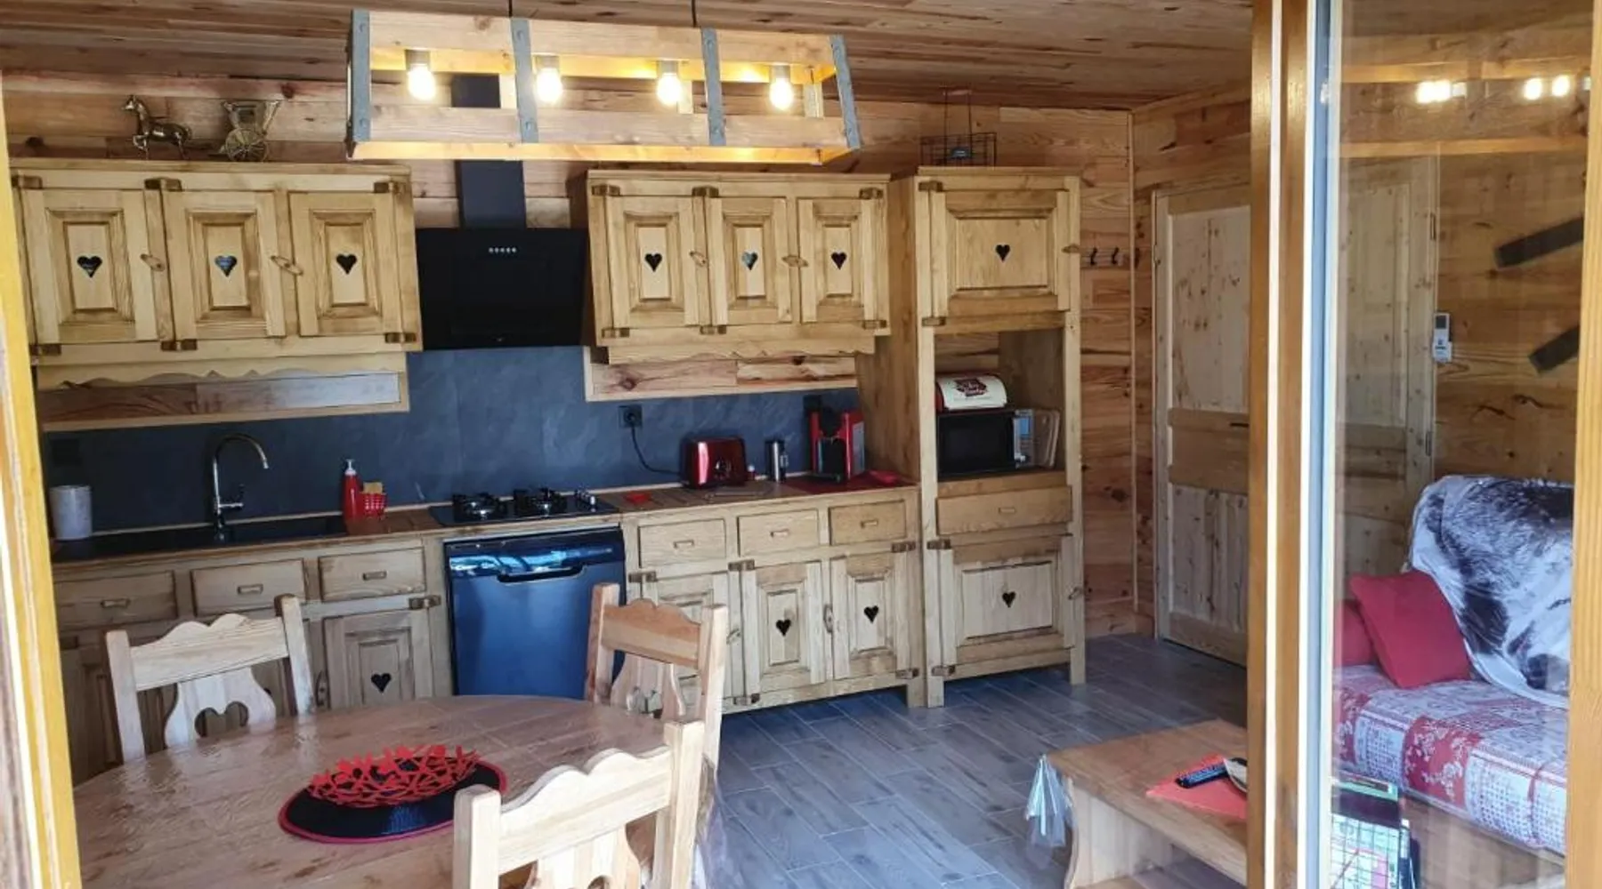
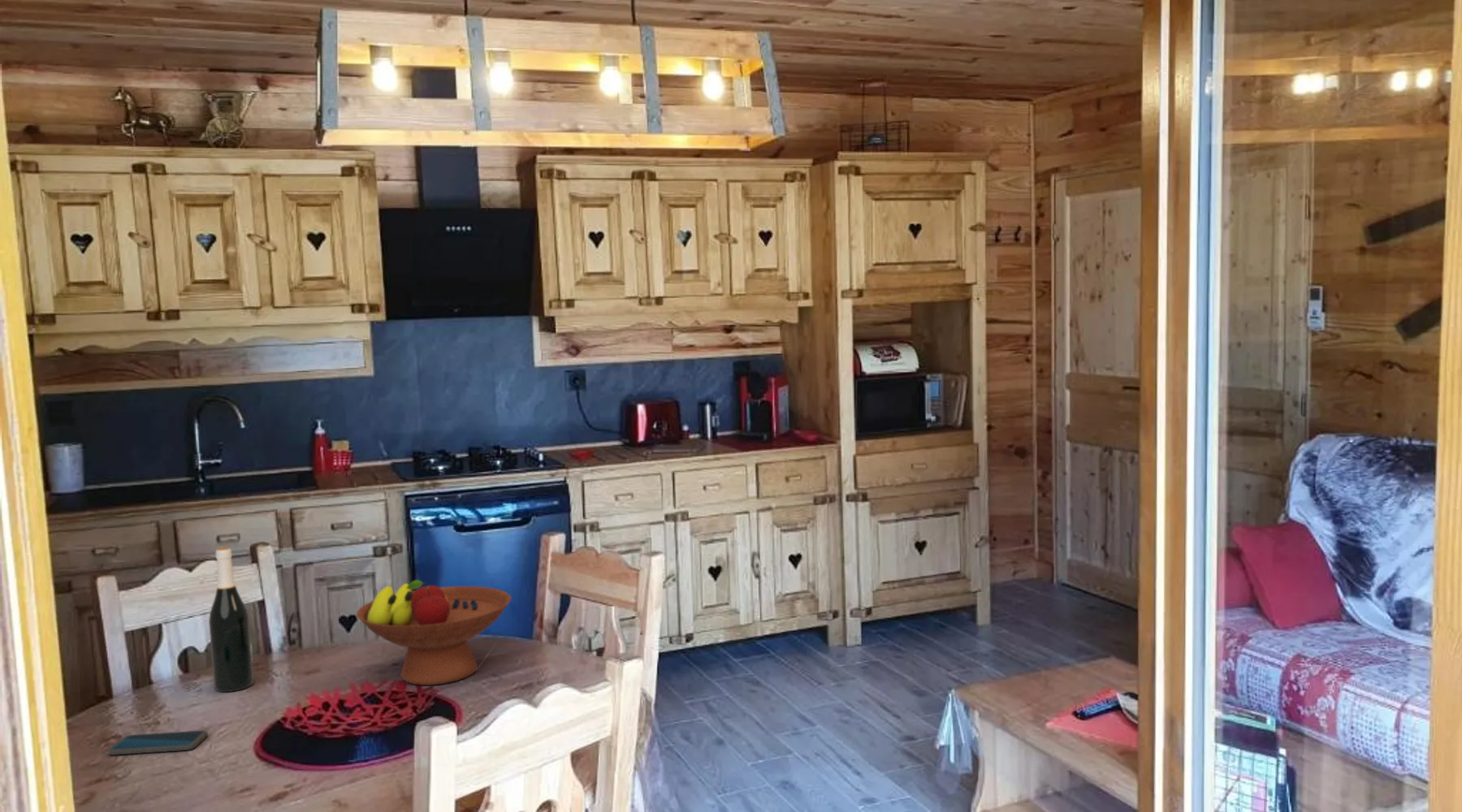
+ smartphone (158, 742)
+ fruit bowl (436, 626)
+ wine bottle (228, 617)
